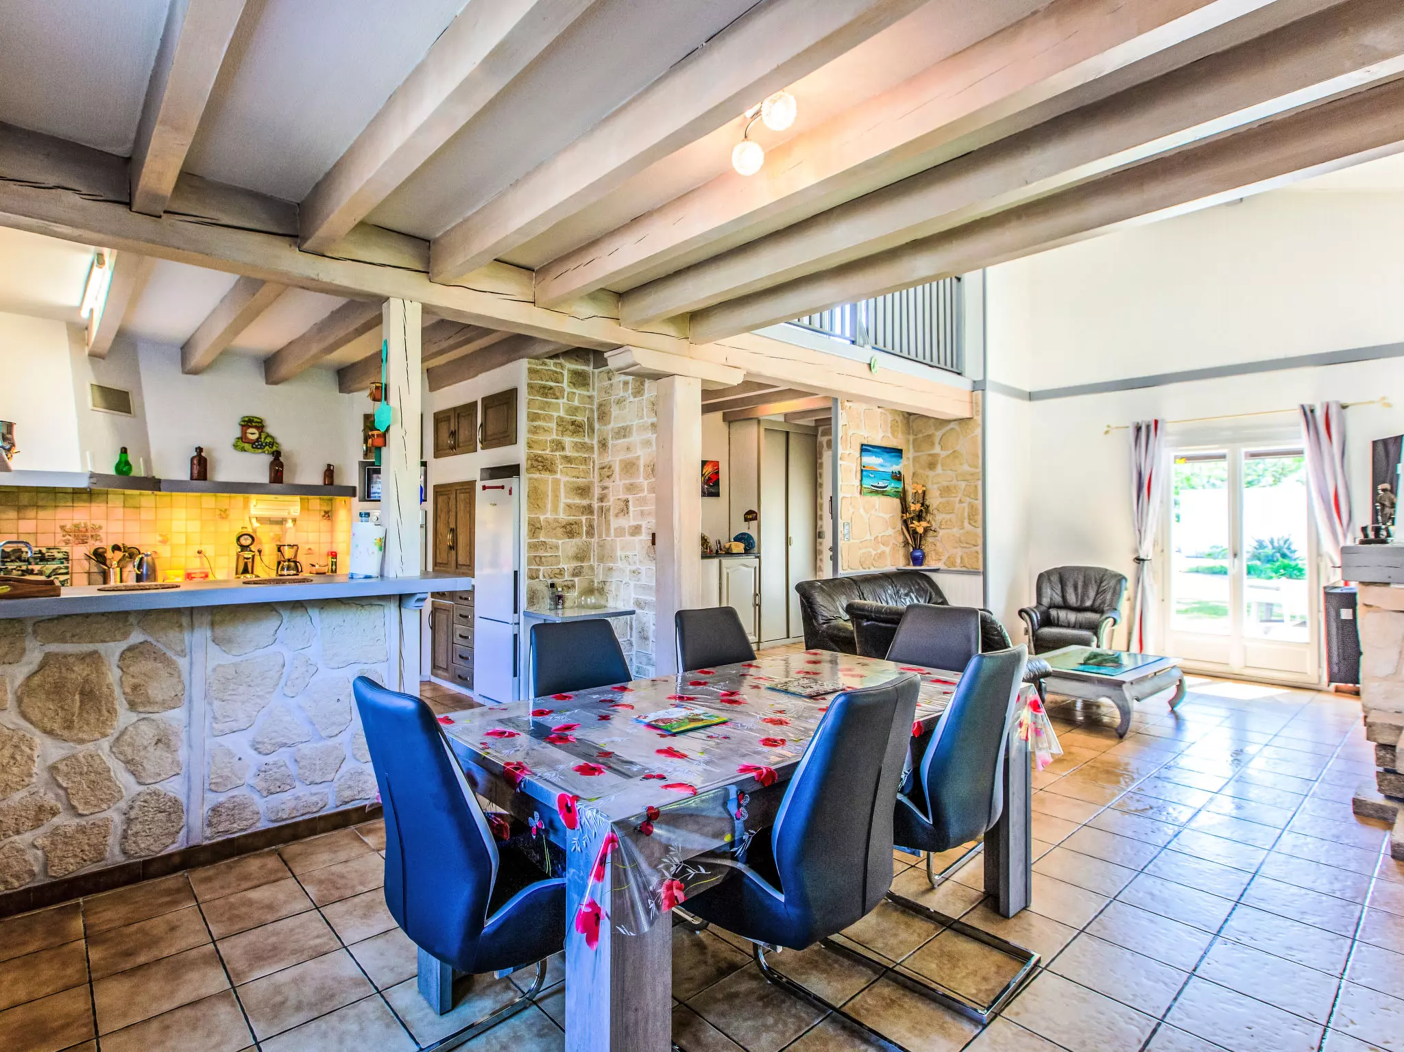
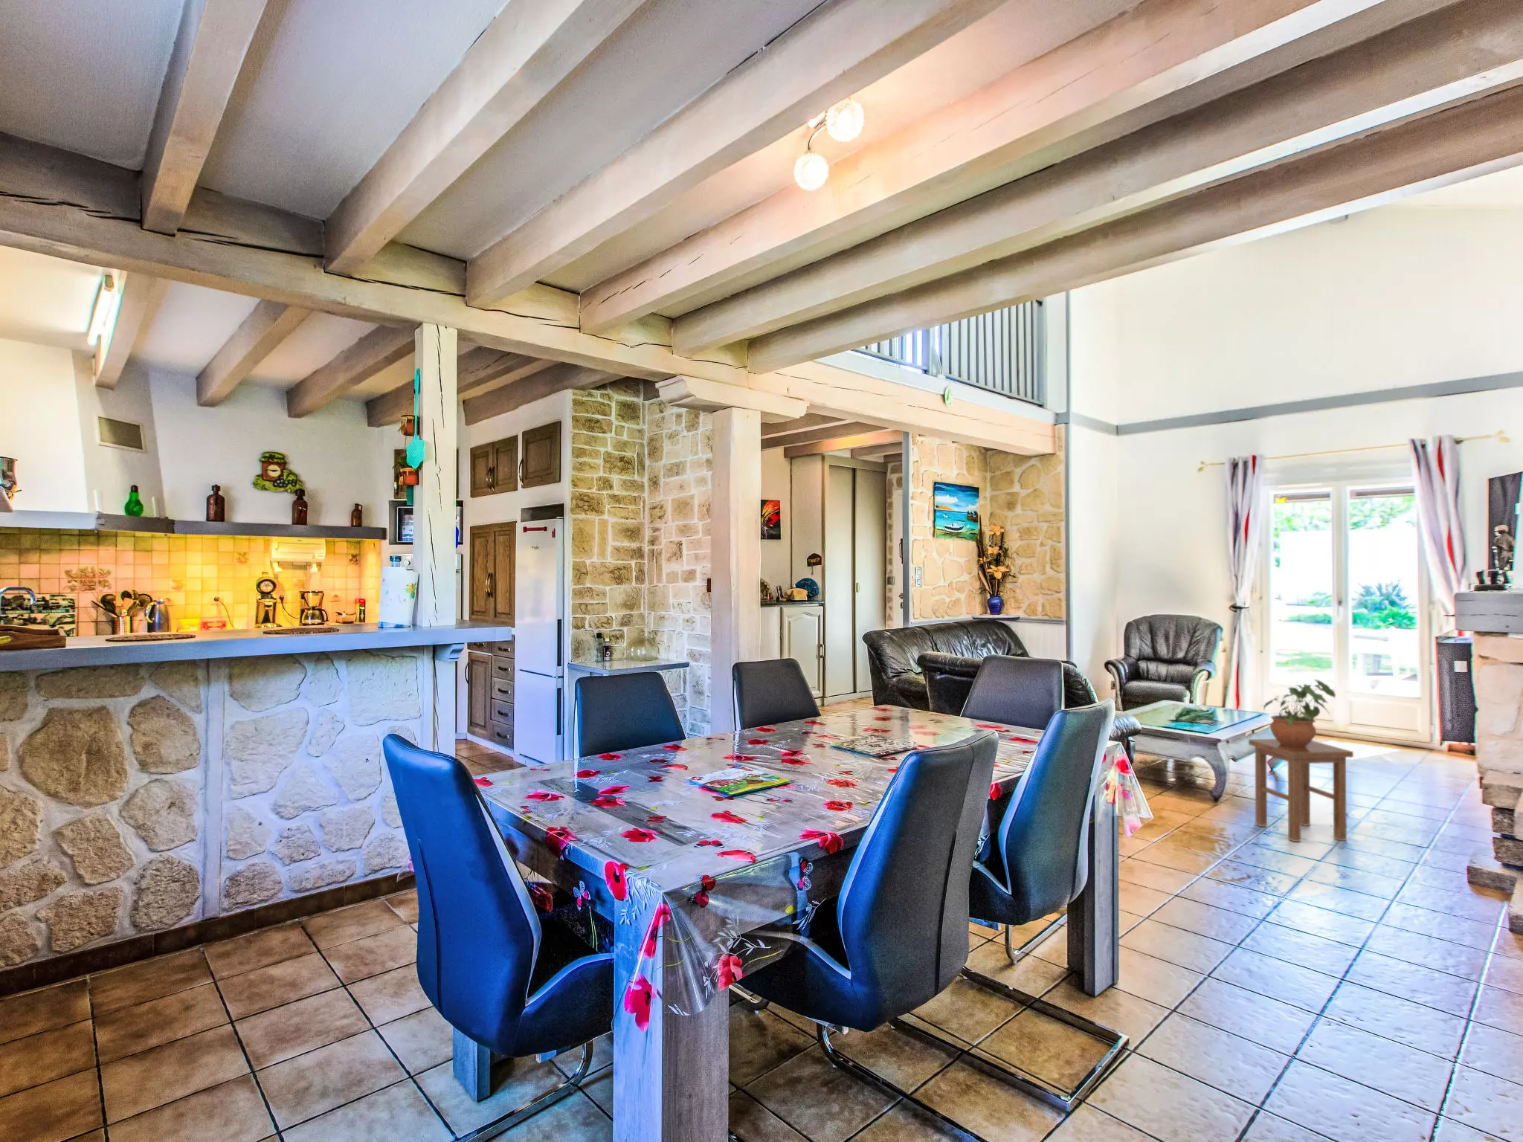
+ stool (1299, 788)
+ potted plant (1302, 711)
